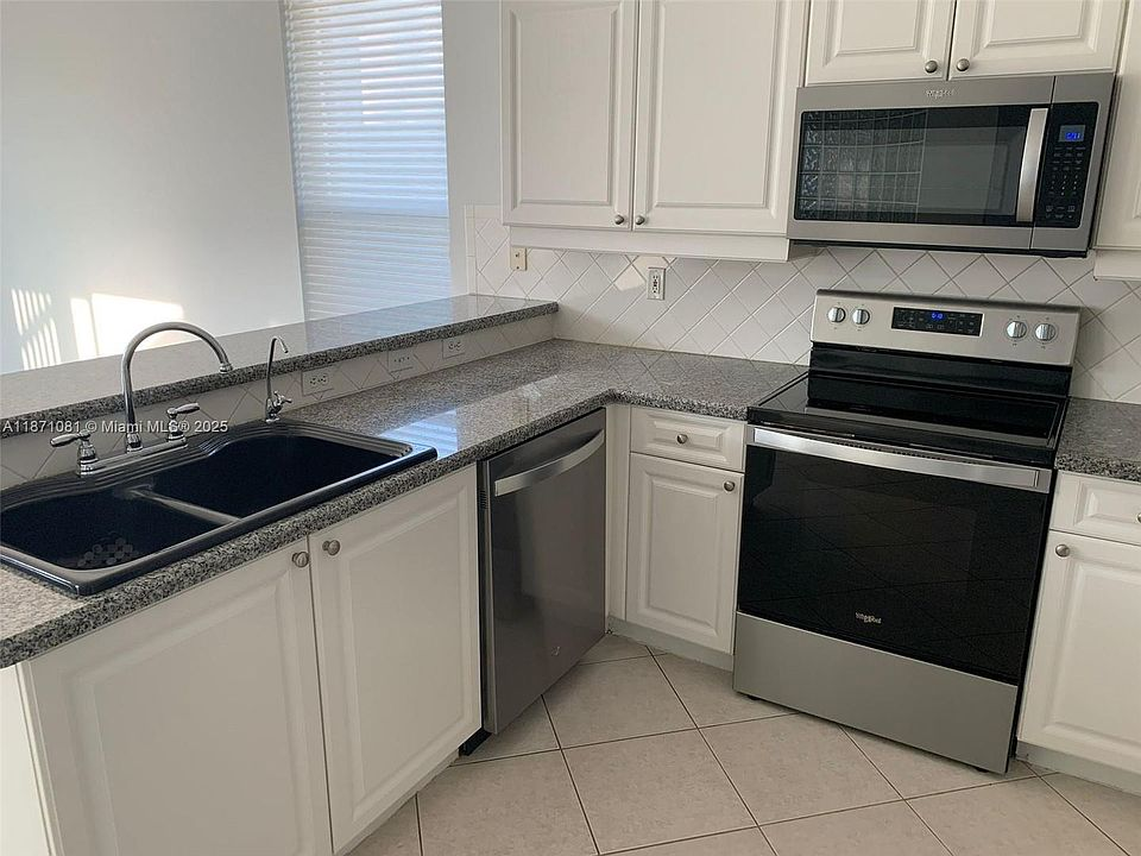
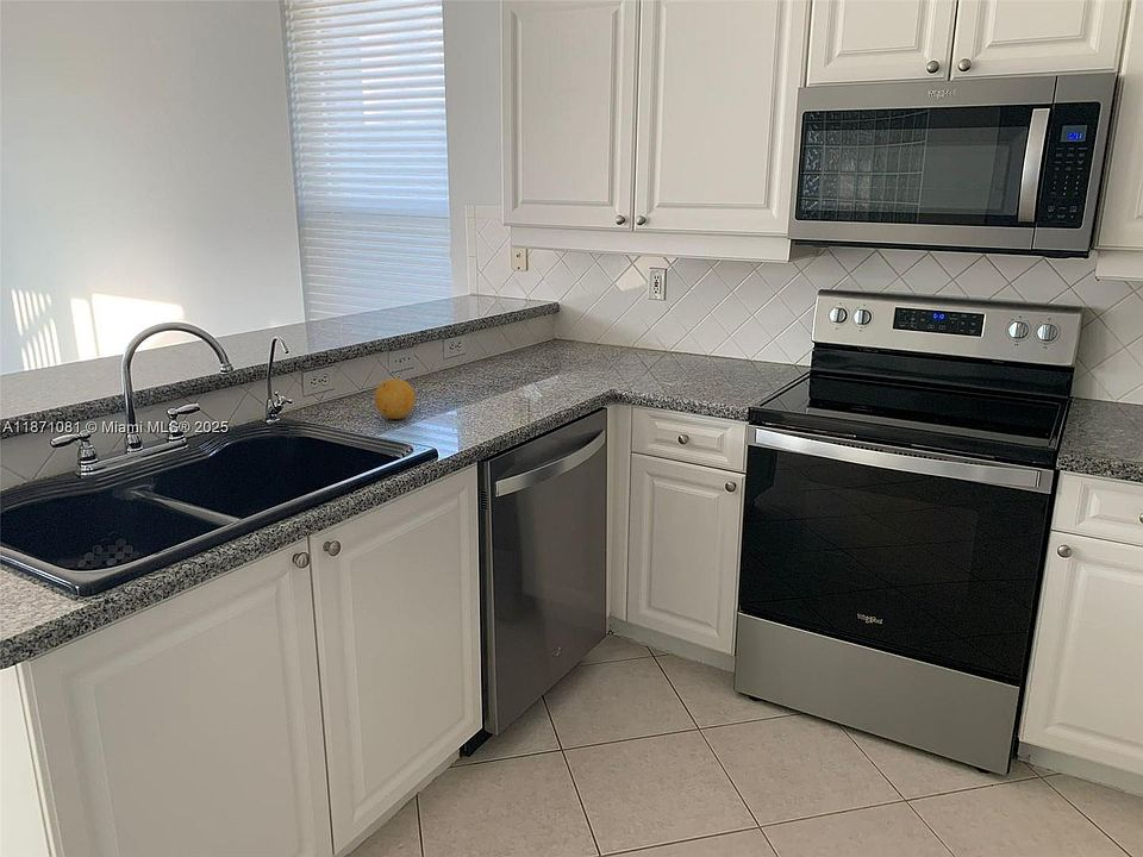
+ fruit (394, 398)
